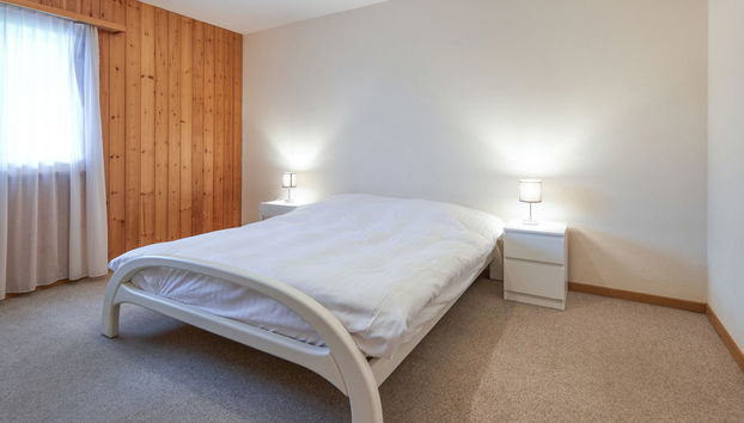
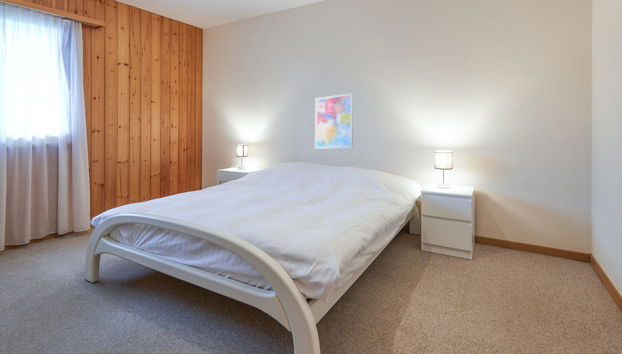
+ wall art (333, 122)
